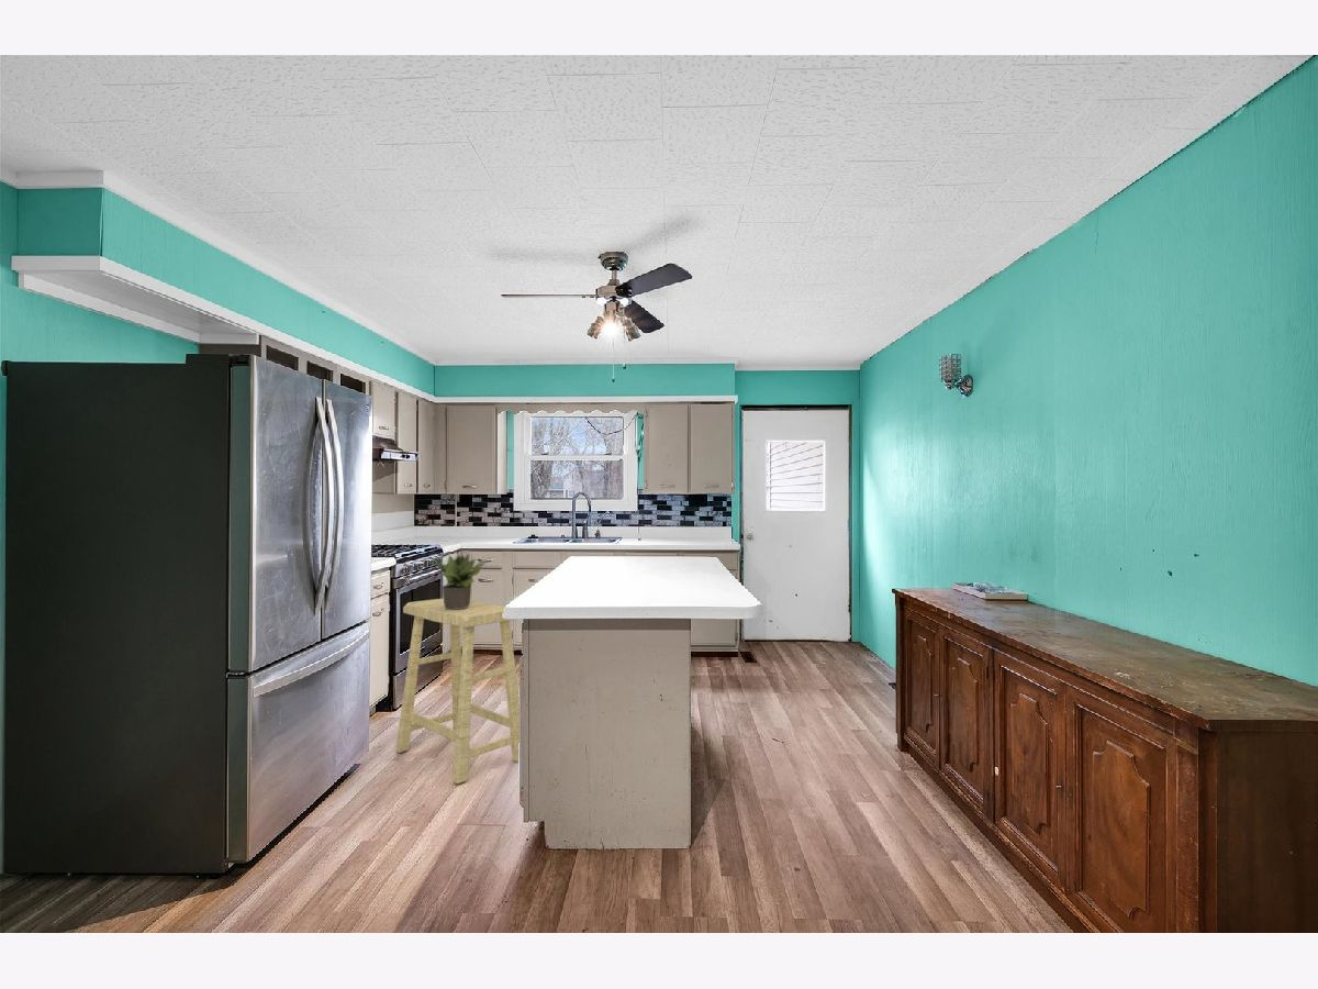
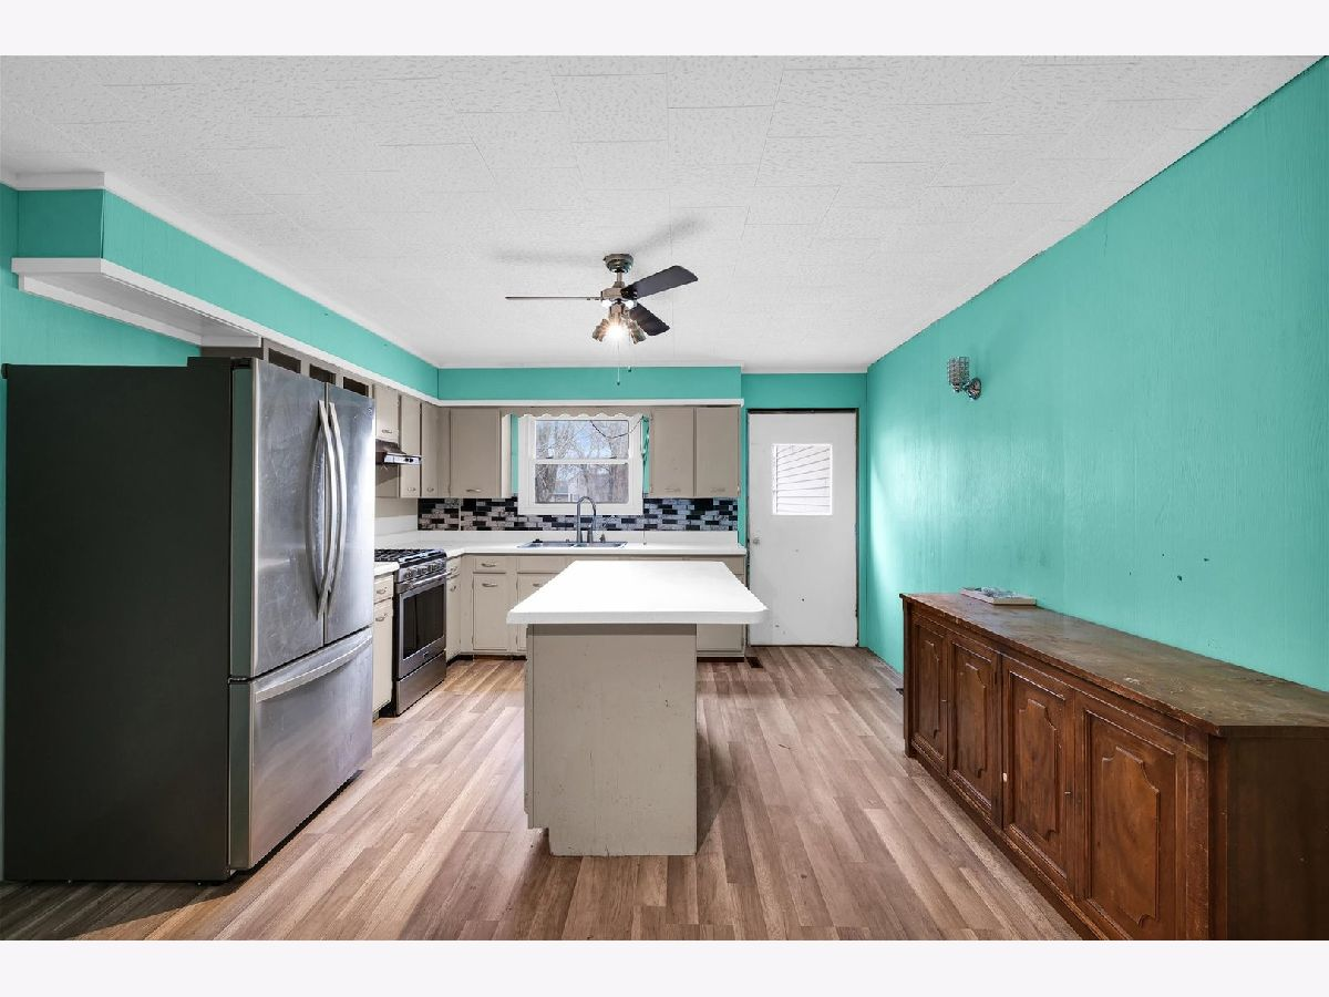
- potted plant (458, 578)
- stool (460, 680)
